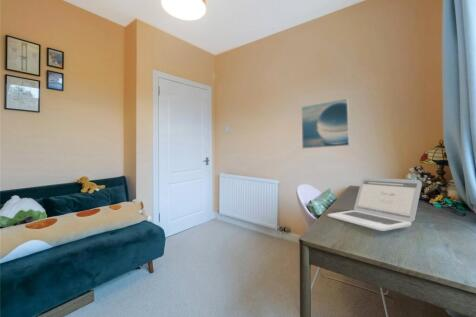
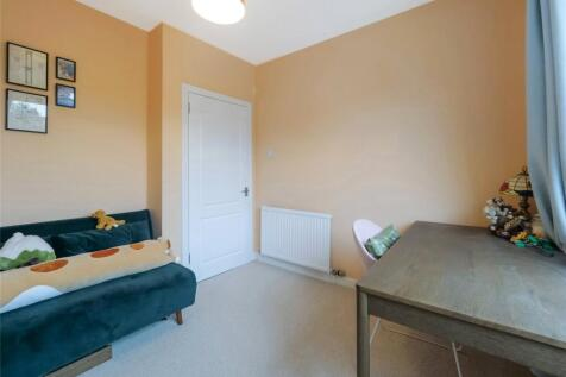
- laptop (370, 199)
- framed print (323, 125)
